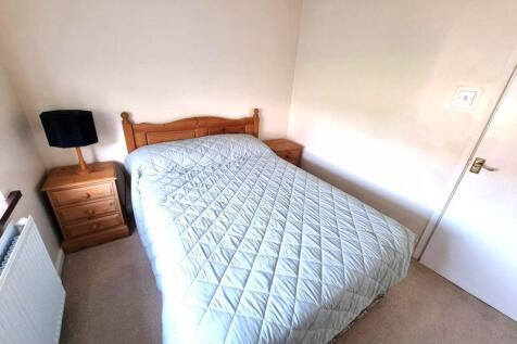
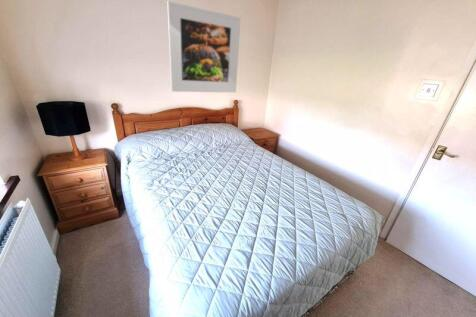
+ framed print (206, 53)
